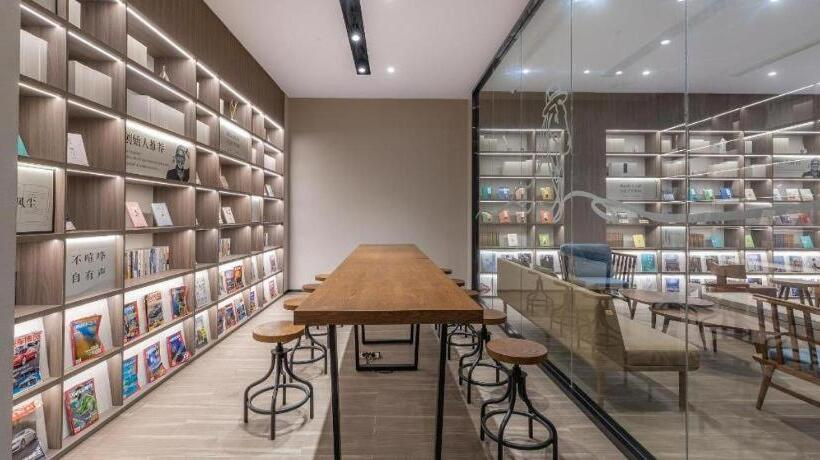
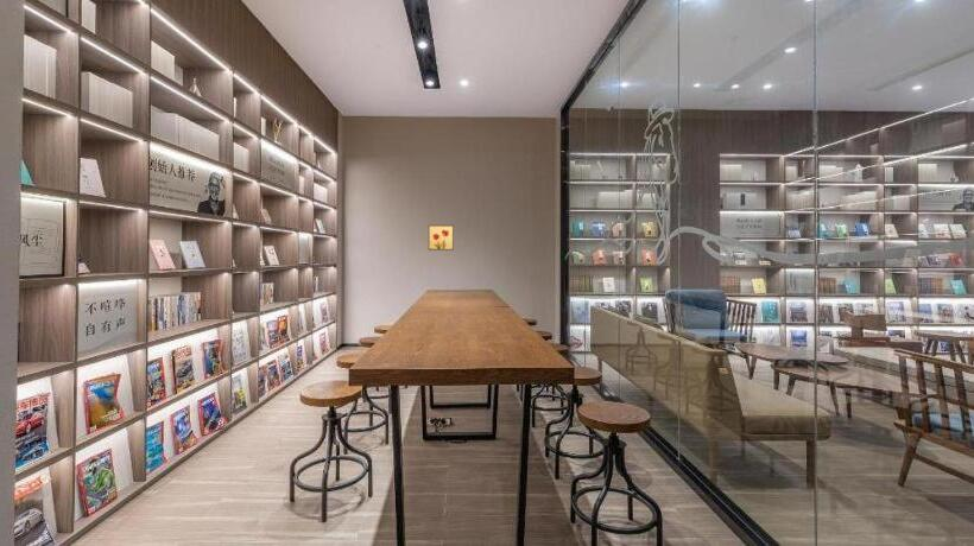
+ wall art (441, 237)
